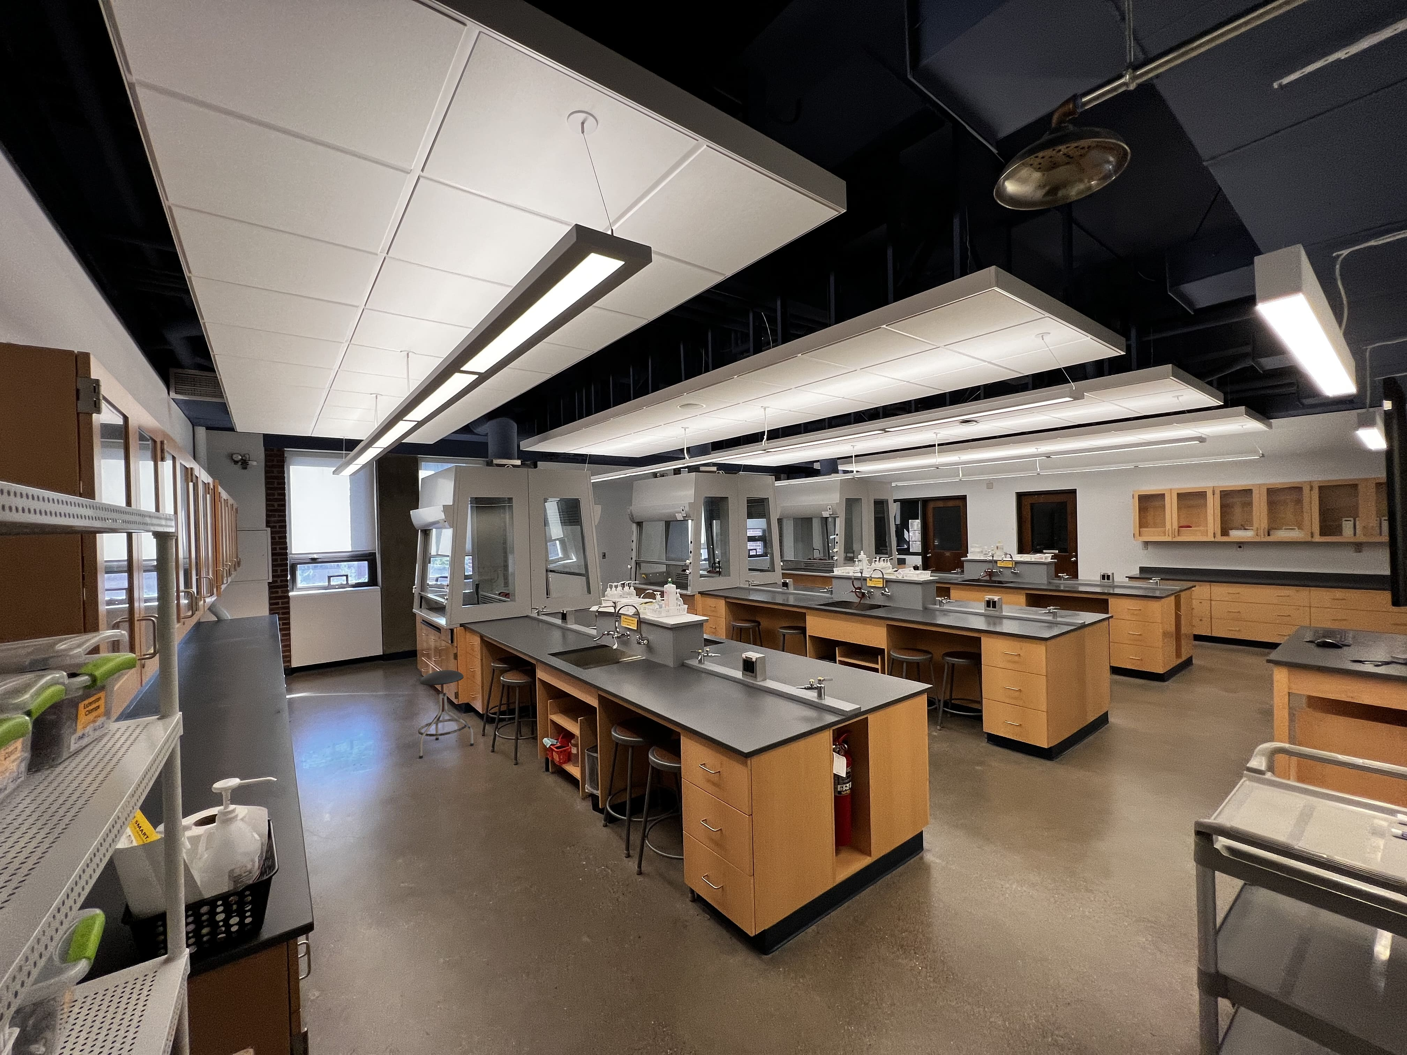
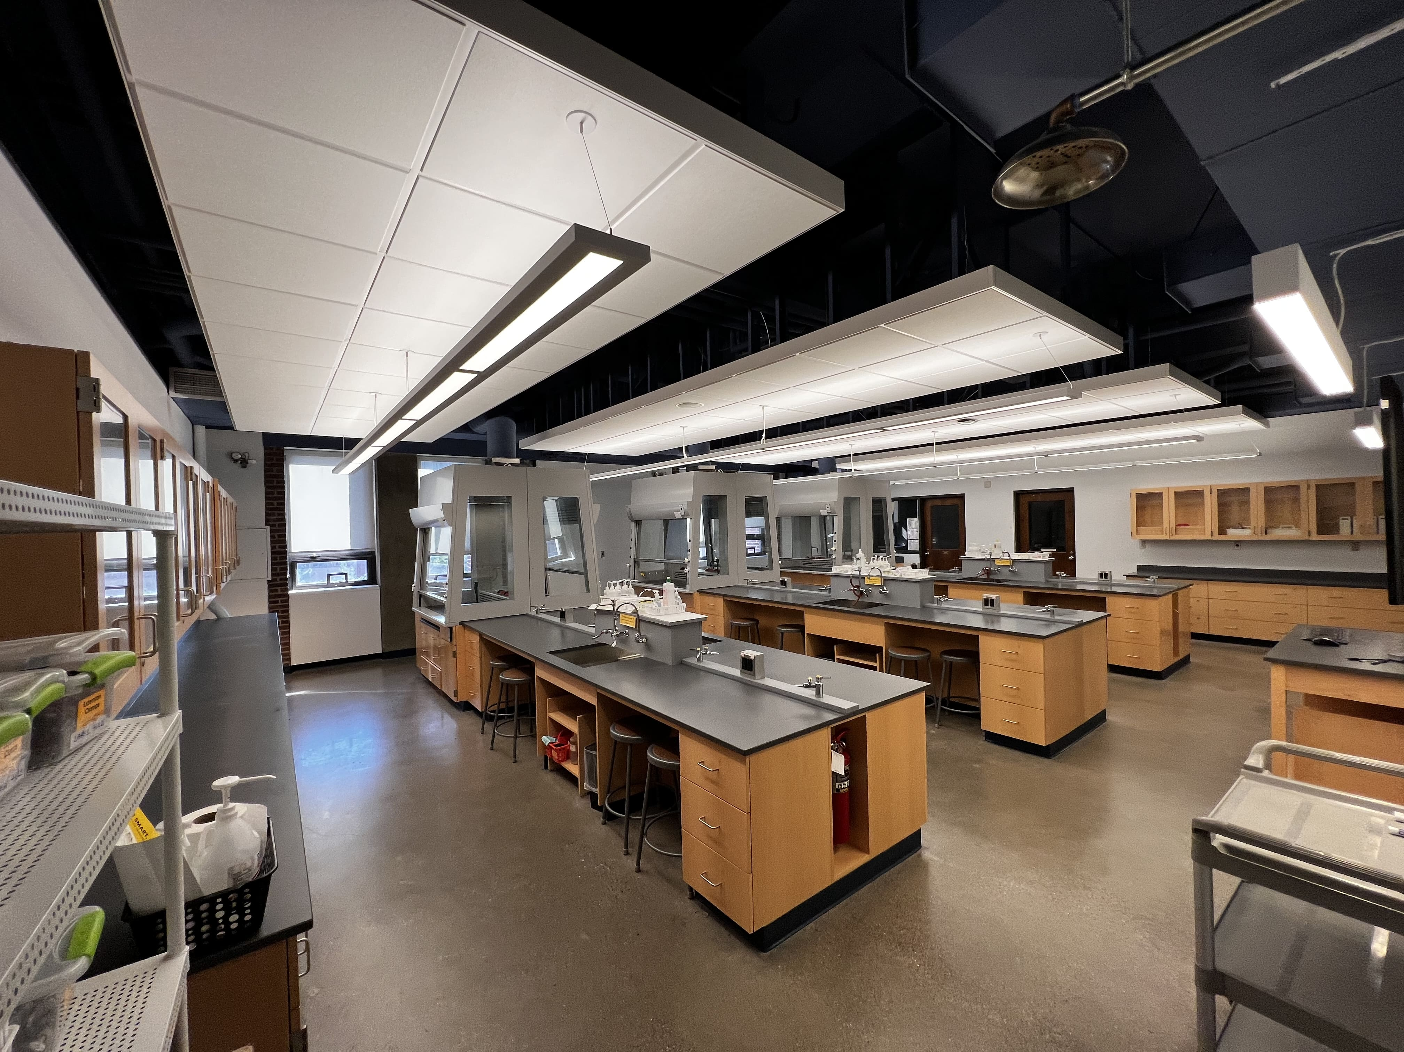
- stool (440, 710)
